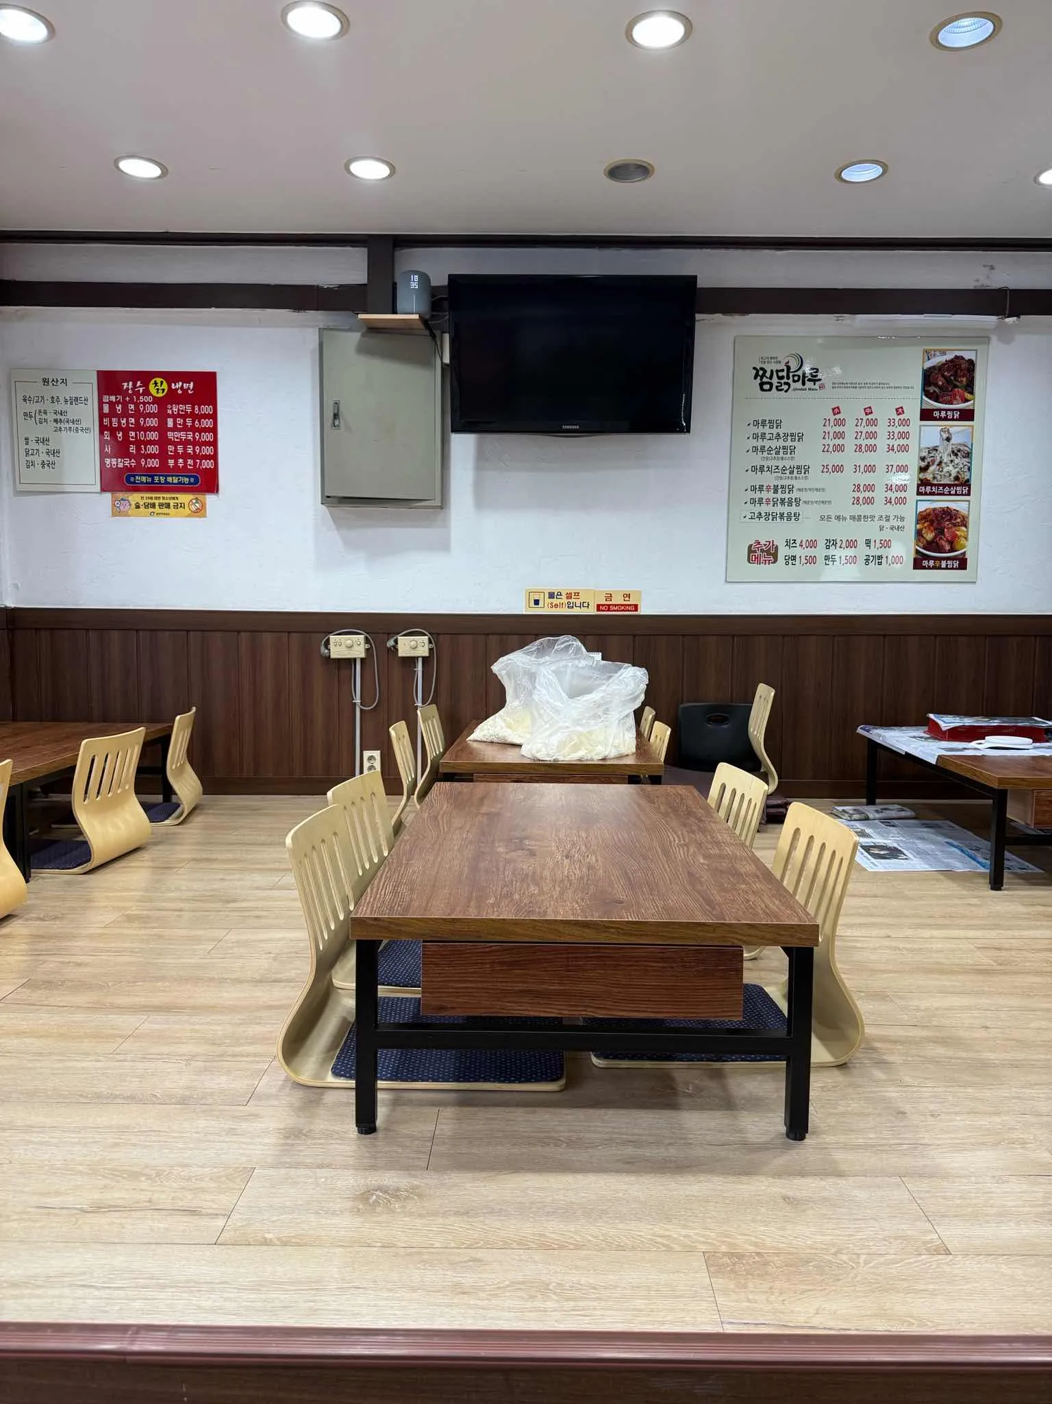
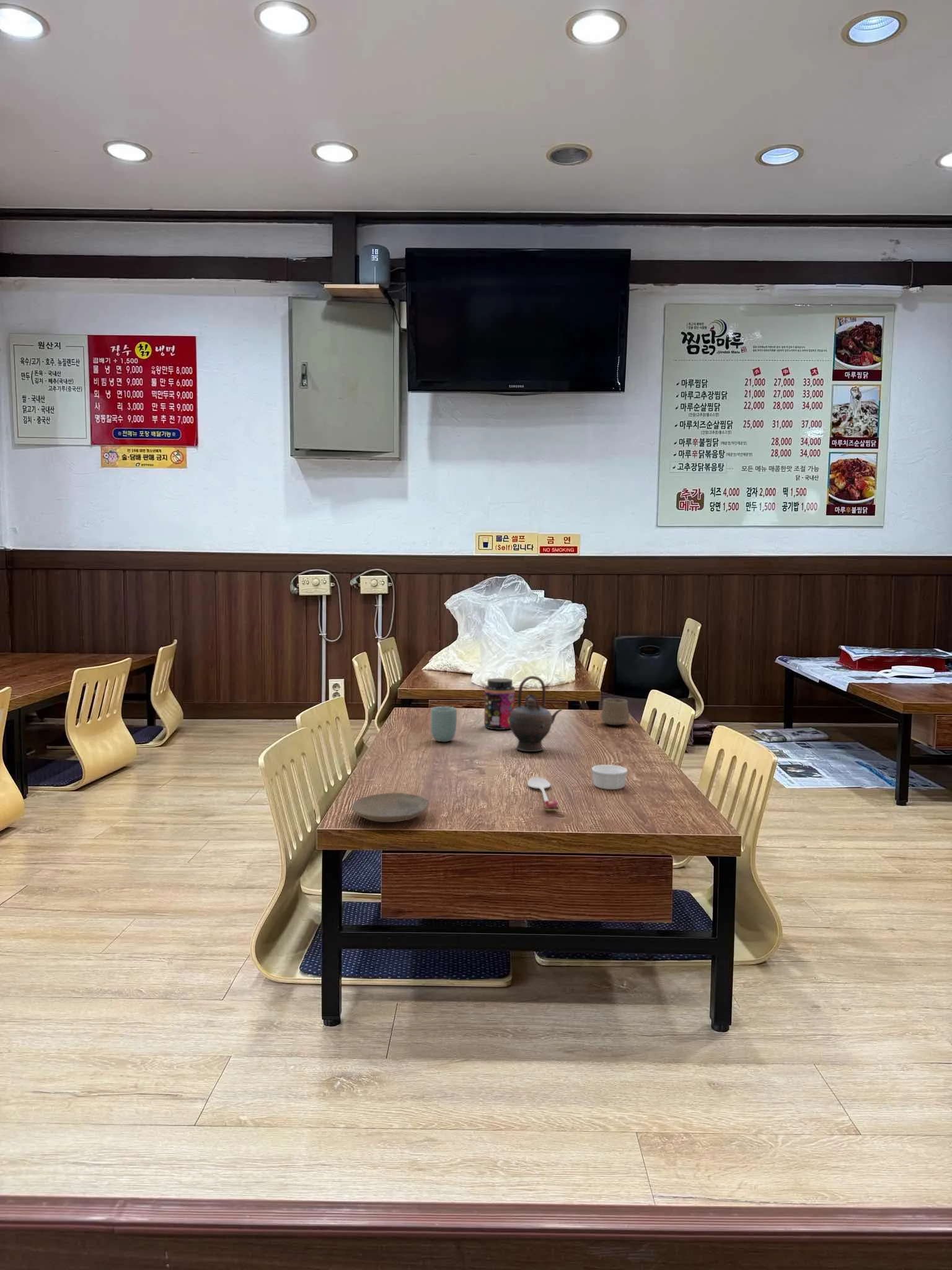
+ cup (443, 724)
+ jar (500, 703)
+ cup (615, 712)
+ plate (390, 810)
+ ramekin (609, 777)
+ spoon (544, 792)
+ teapot (536, 713)
